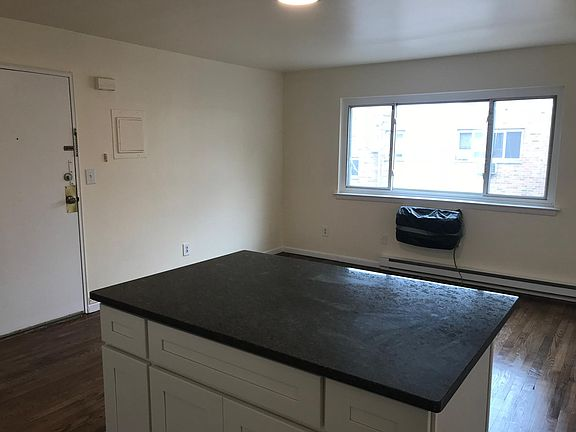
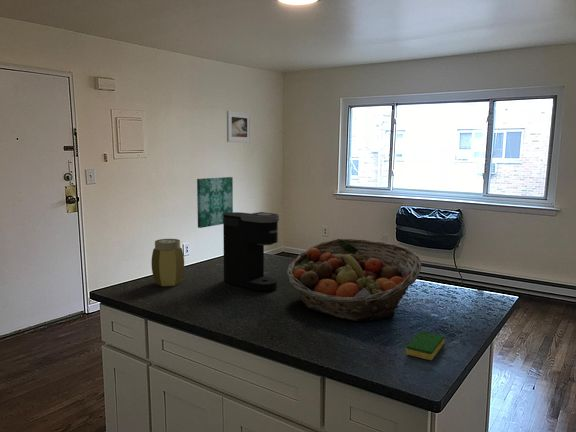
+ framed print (239, 127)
+ jar (167, 262)
+ dish sponge (425, 344)
+ coffee maker (250, 248)
+ fruit basket (351, 276)
+ wall art (215, 201)
